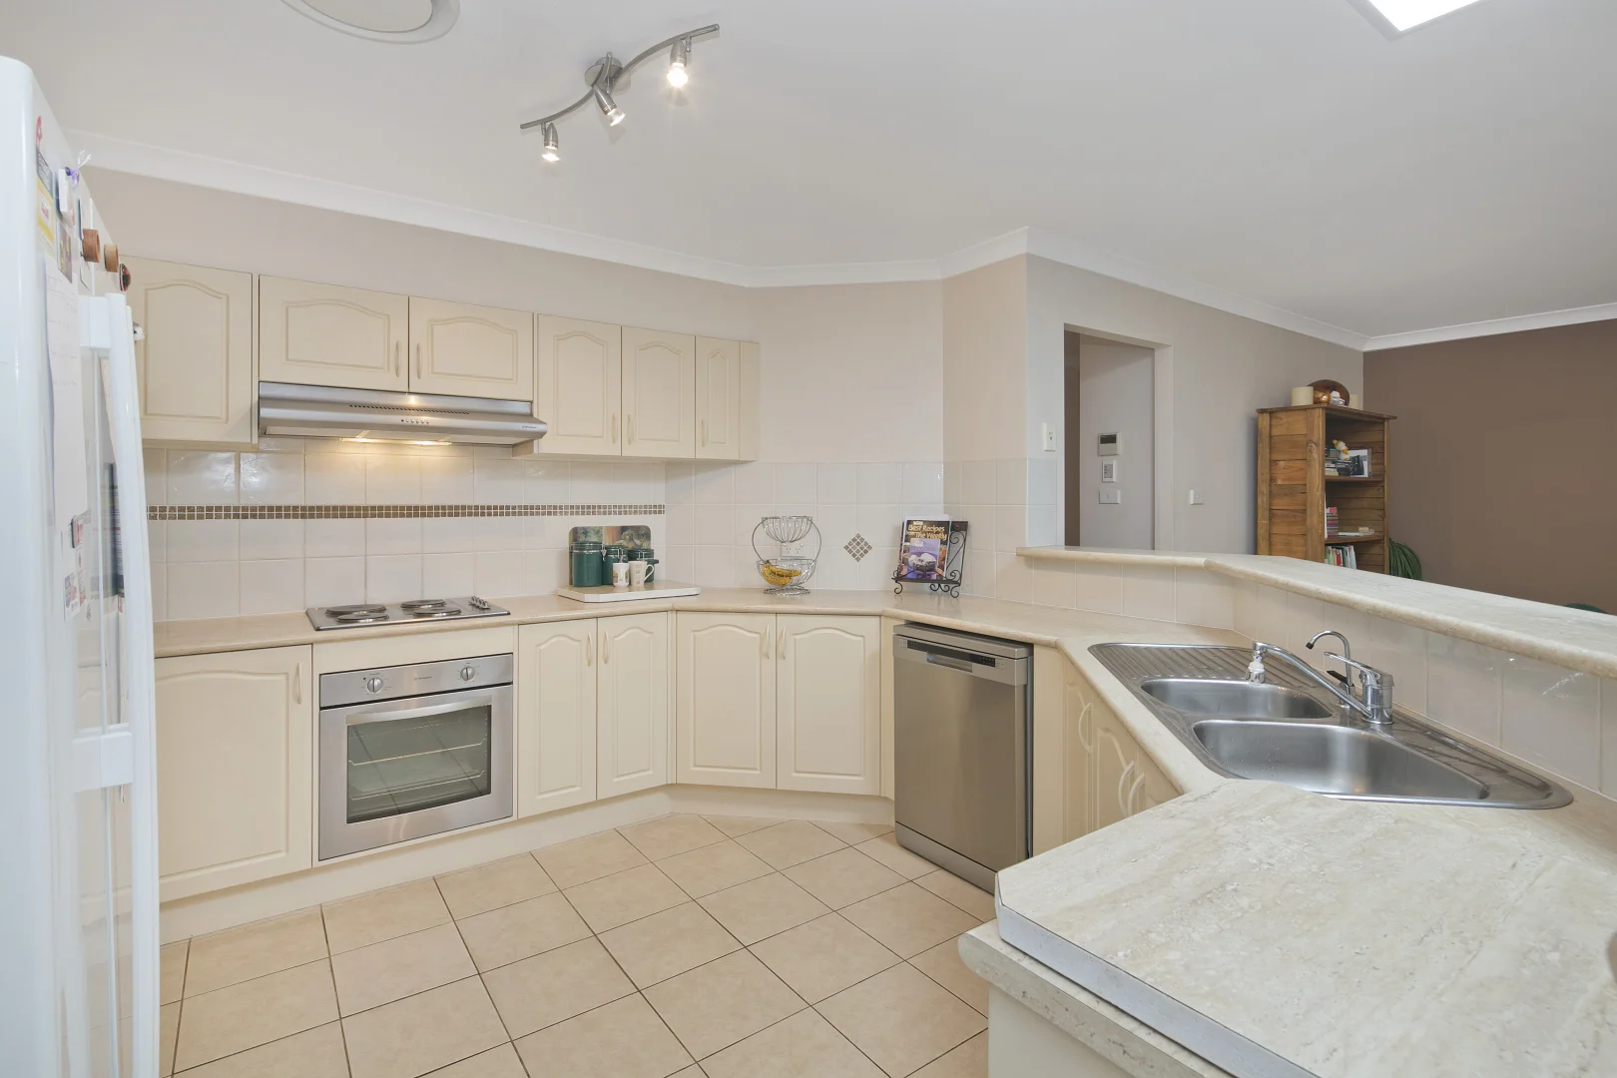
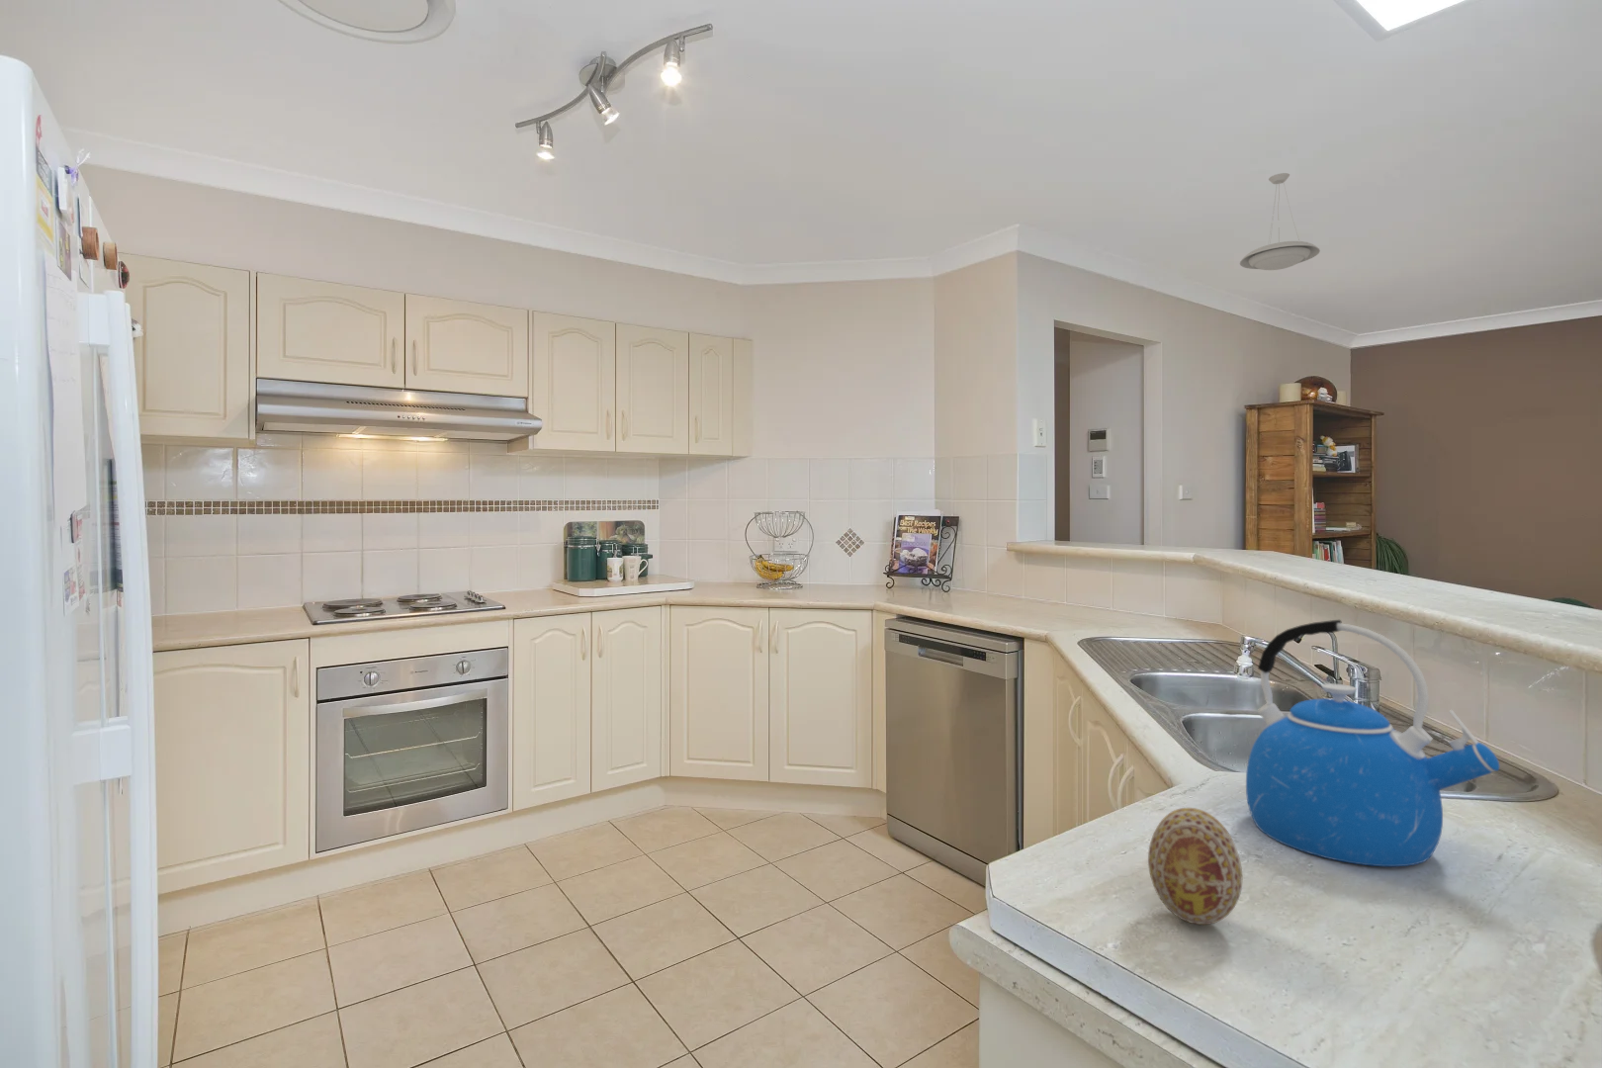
+ pendant light (1278, 218)
+ kettle (1361, 733)
+ decorative egg (1193, 864)
